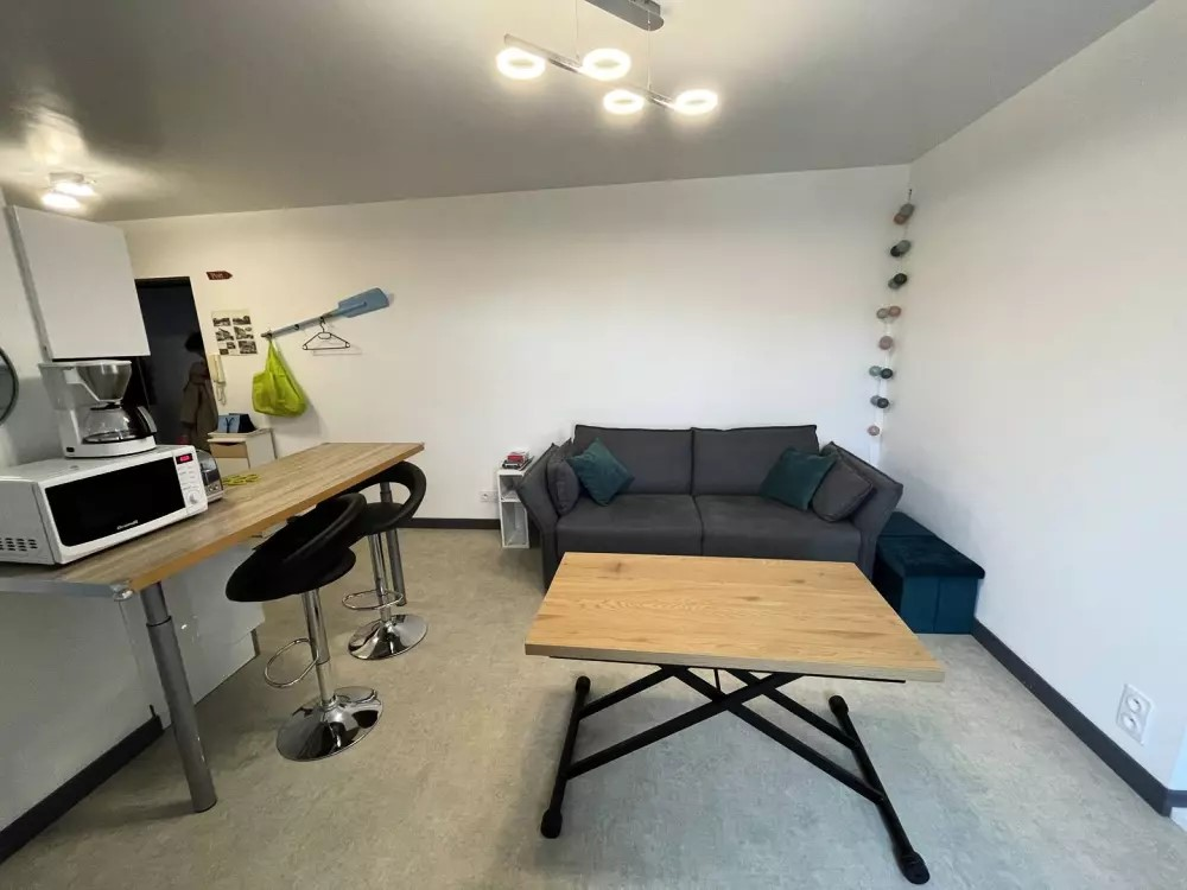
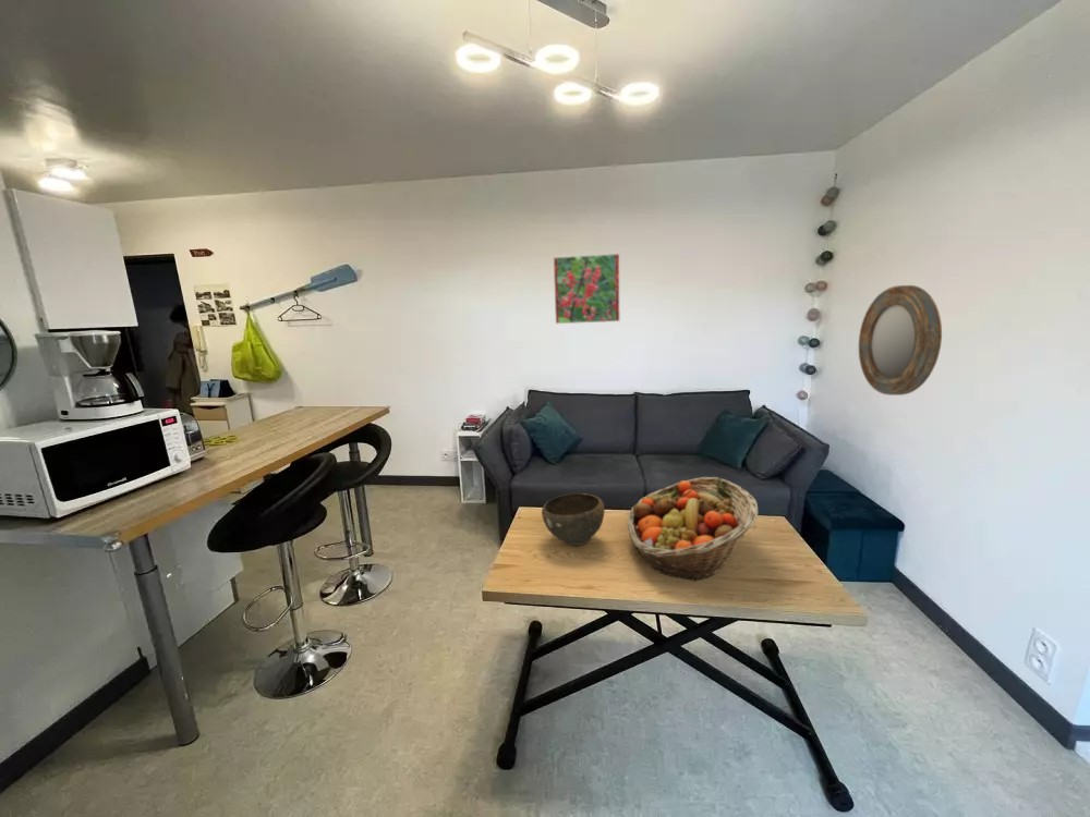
+ bowl (572, 522)
+ fruit basket (688, 522)
+ home mirror (894, 341)
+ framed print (586, 289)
